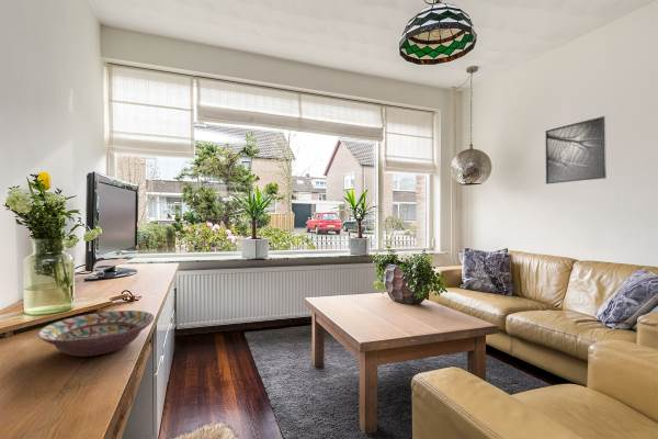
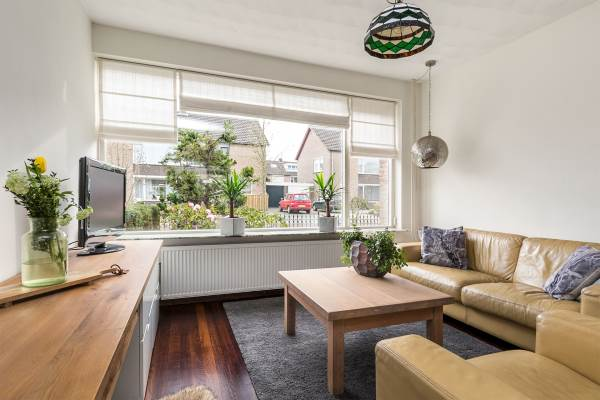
- decorative bowl (100, 335)
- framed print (574, 153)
